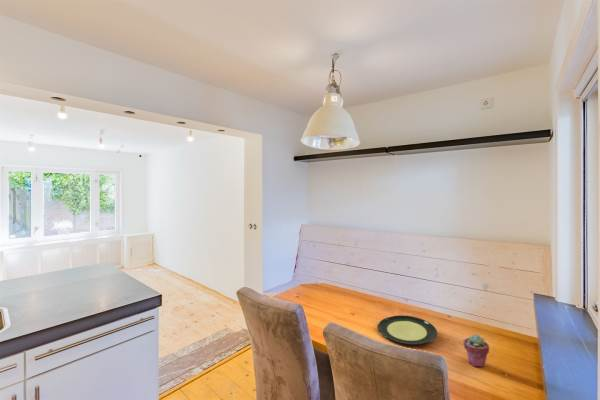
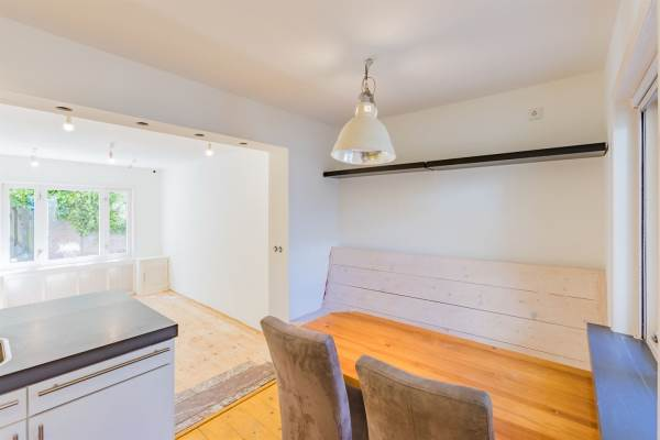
- potted succulent (476, 348)
- plate (406, 329)
